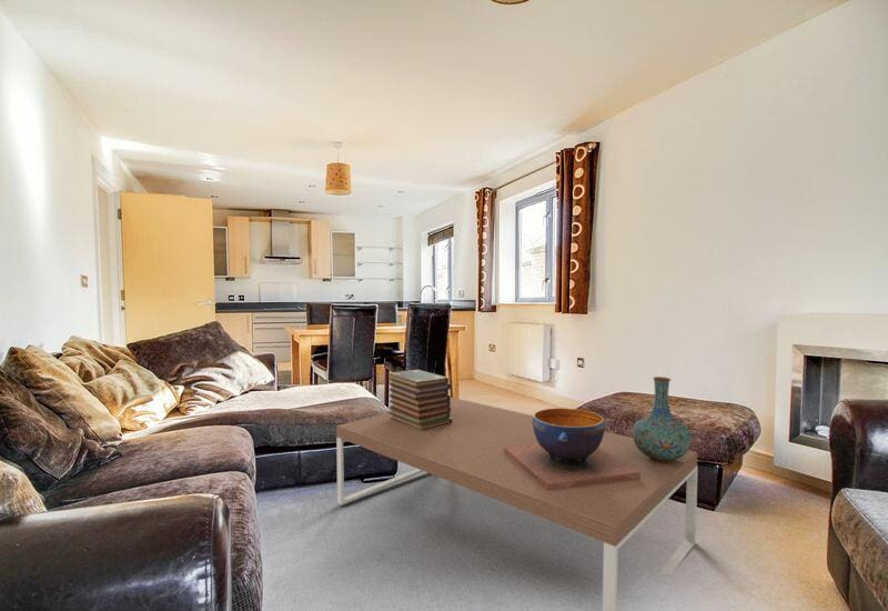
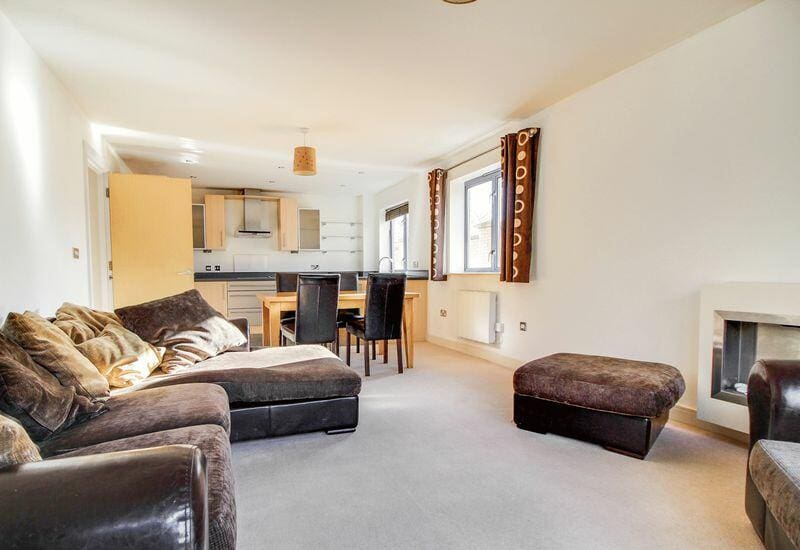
- book stack (417, 398)
- decorative bowl (567, 439)
- coffee table (501, 480)
- vase (662, 418)
